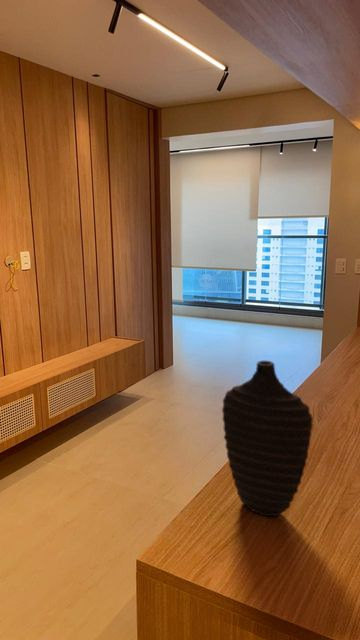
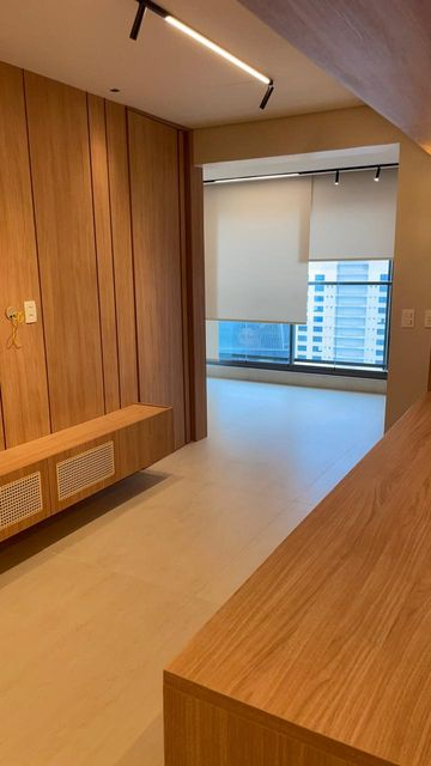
- decorative vase (264, 438)
